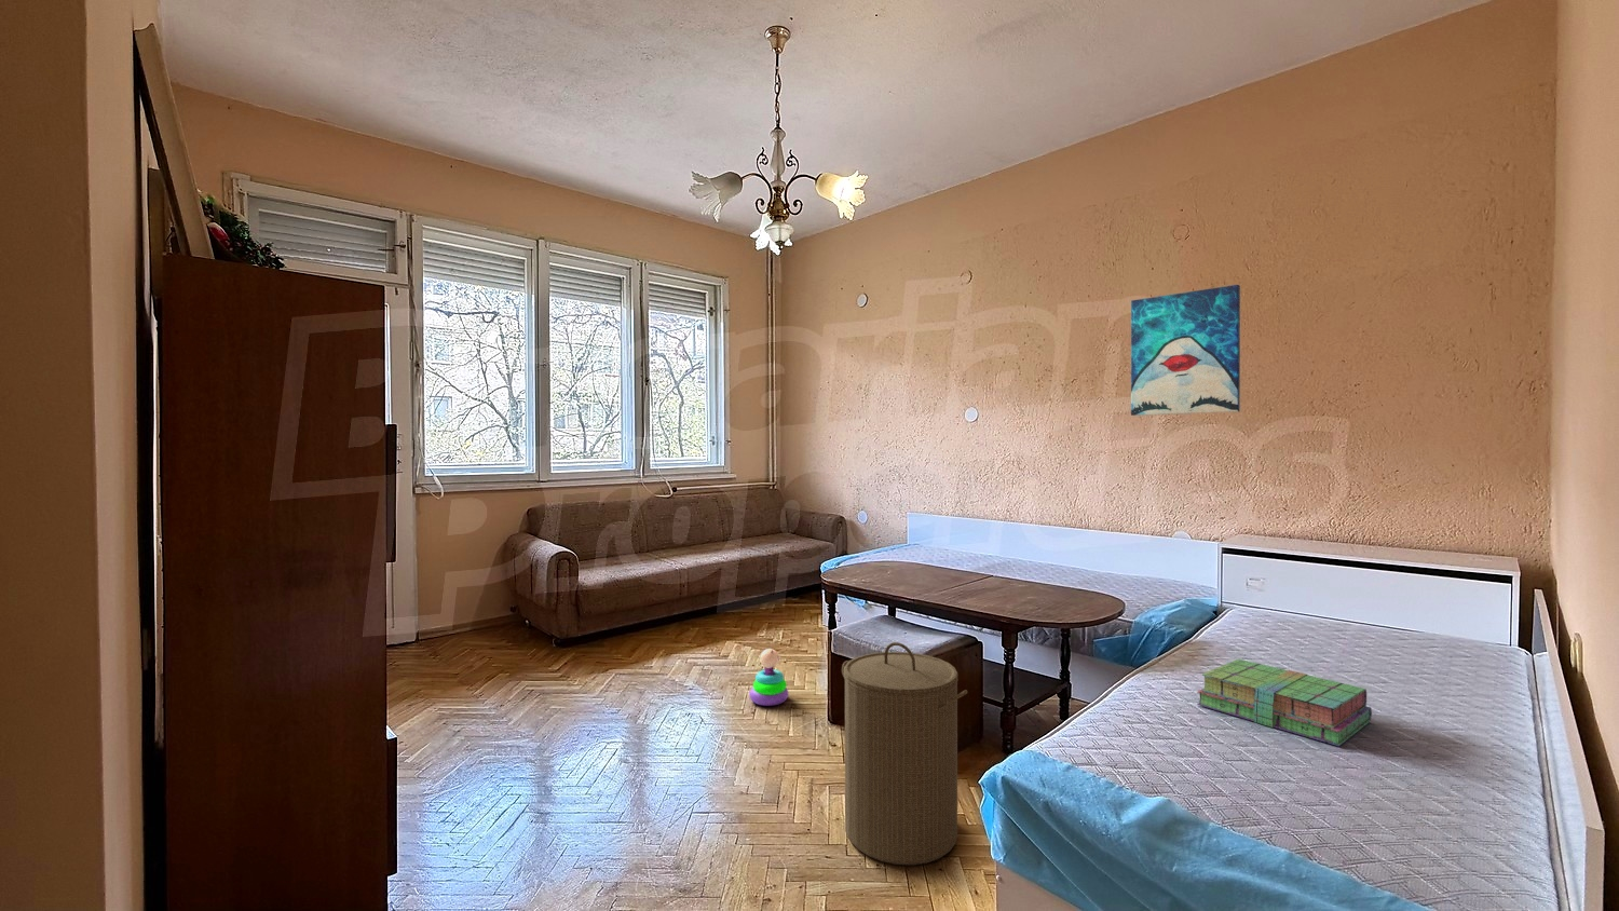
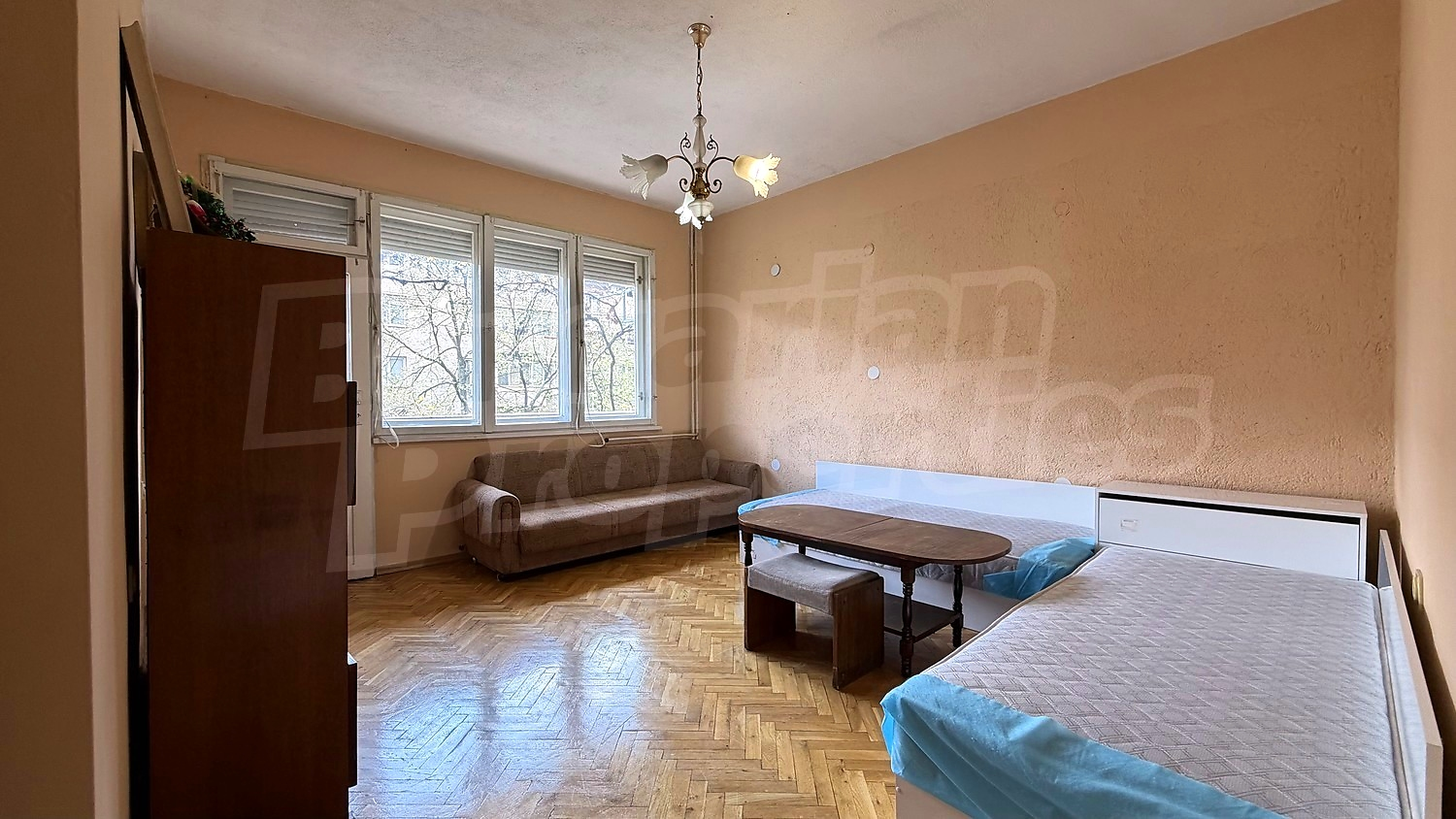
- laundry hamper (901, 737)
- wall art (1182, 353)
- stacking toy (768, 674)
- stack of books (1281, 696)
